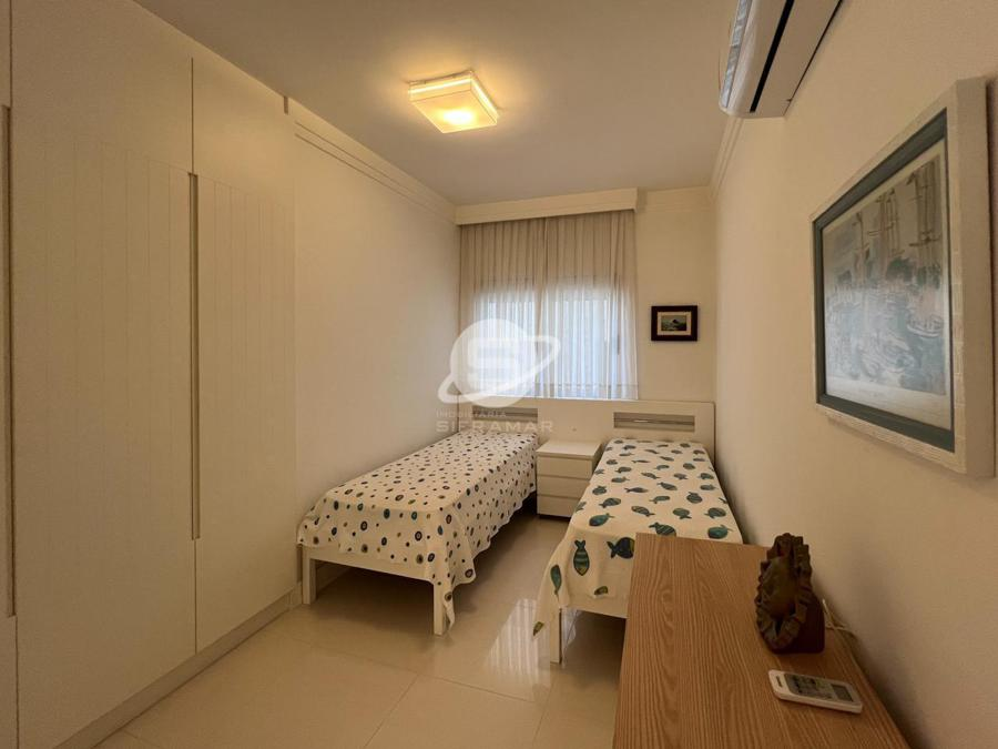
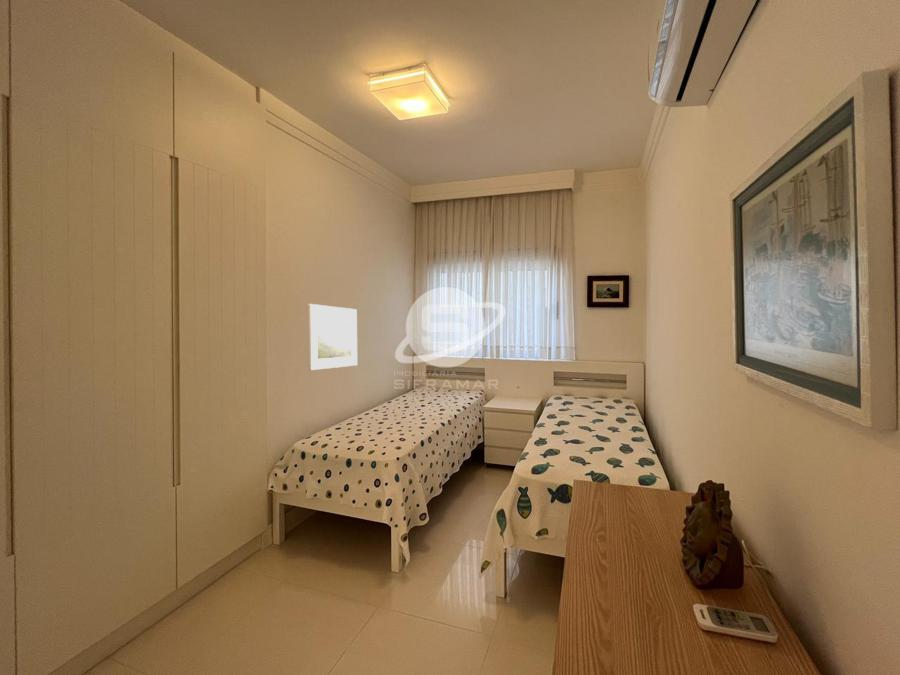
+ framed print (334, 337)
